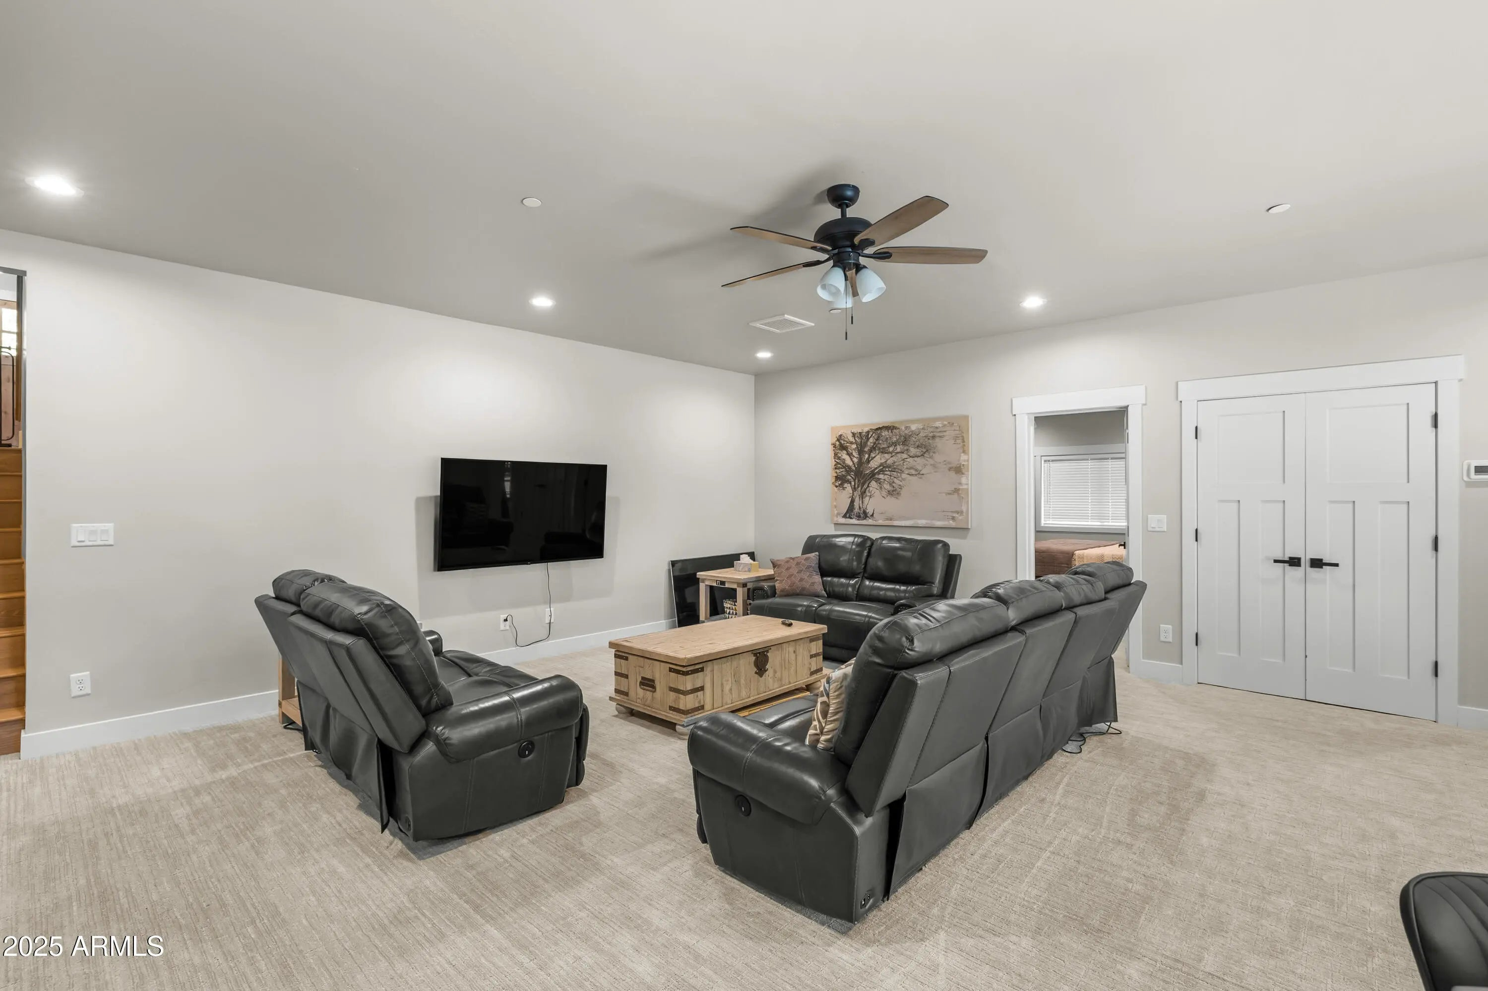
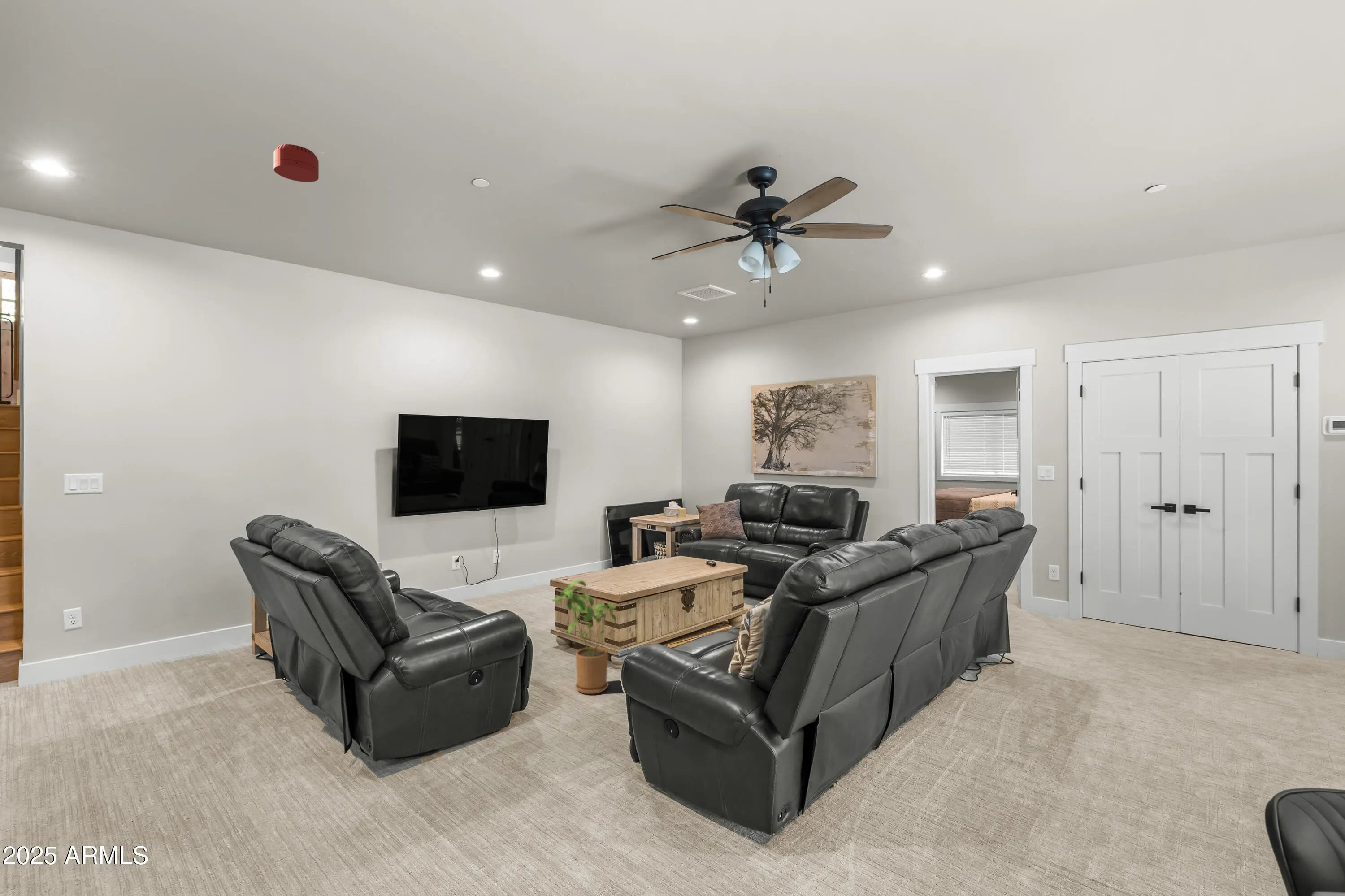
+ smoke detector (296, 162)
+ house plant (590, 634)
